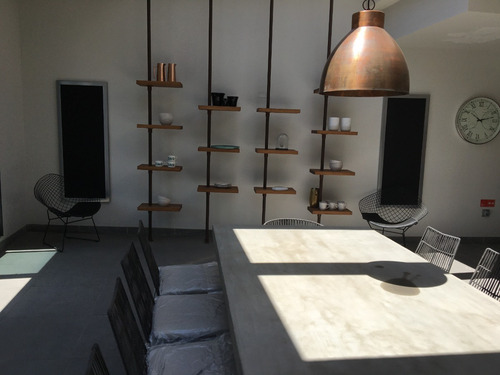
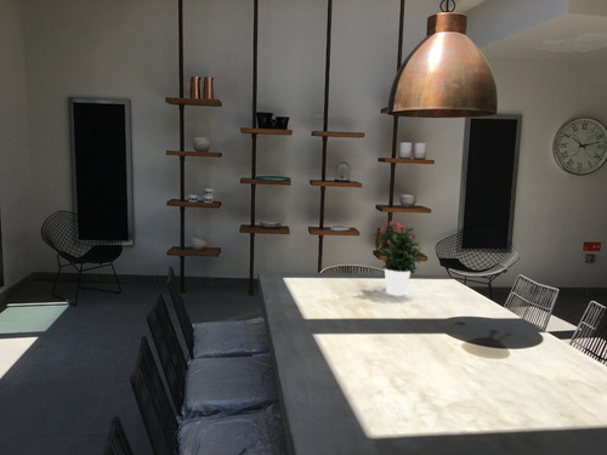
+ potted flower (397, 257)
